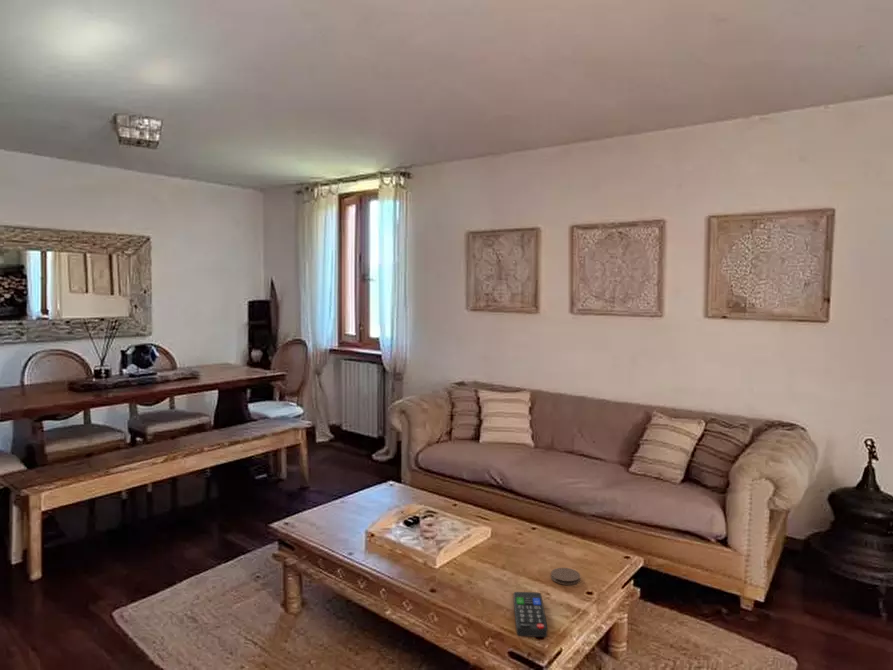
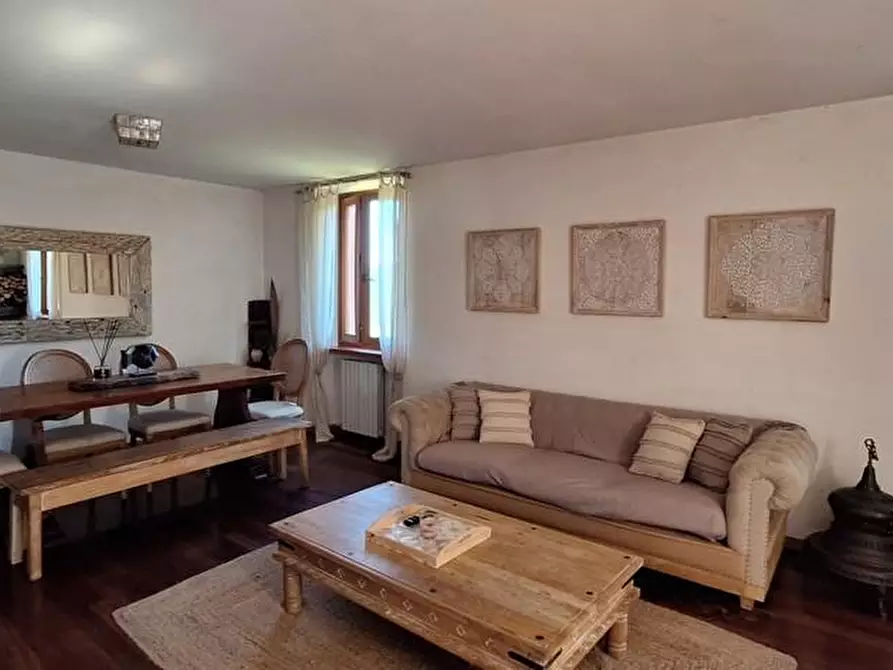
- remote control (529, 612)
- coaster (565, 576)
